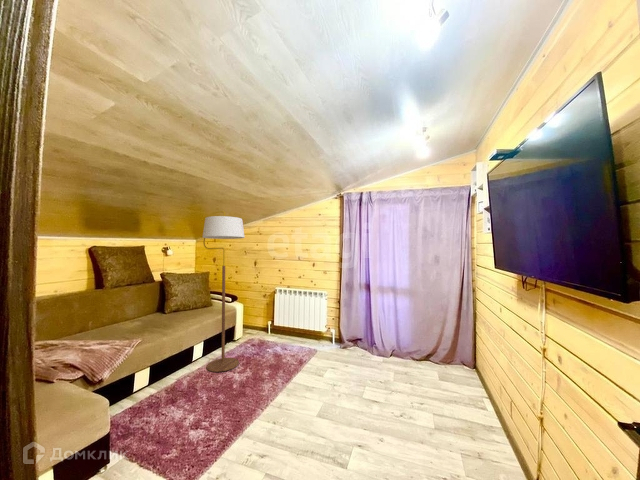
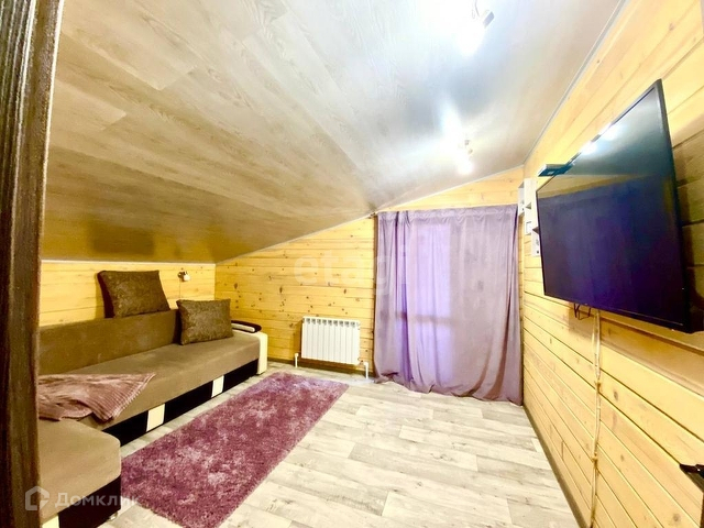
- floor lamp (222, 286)
